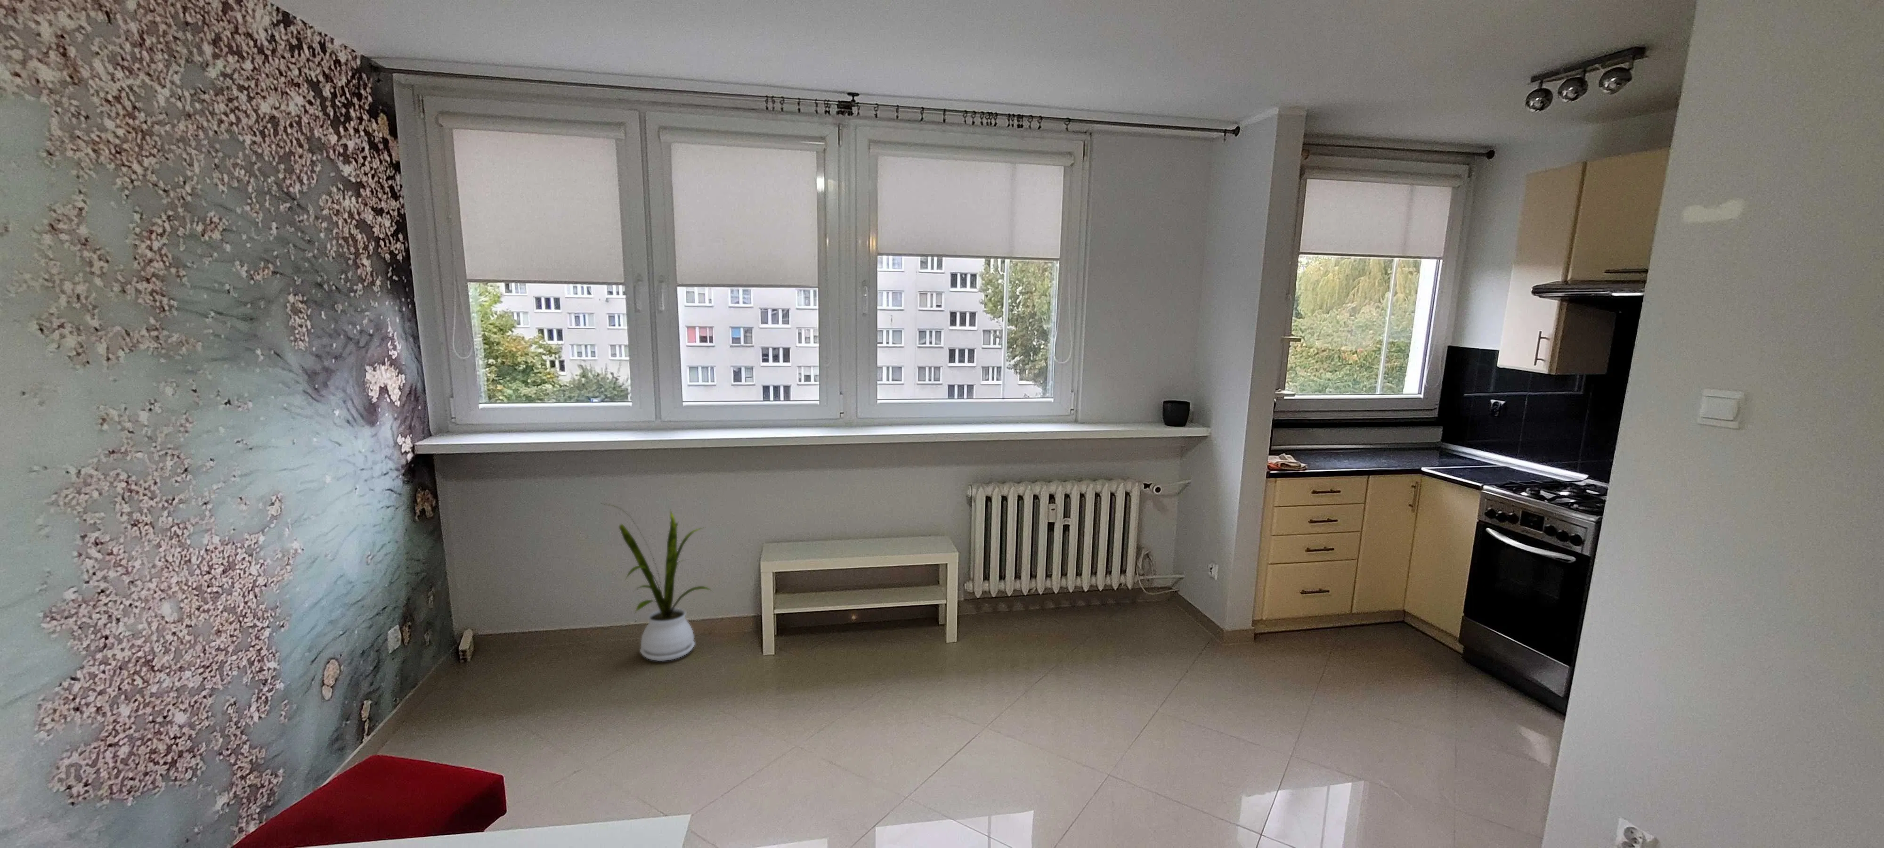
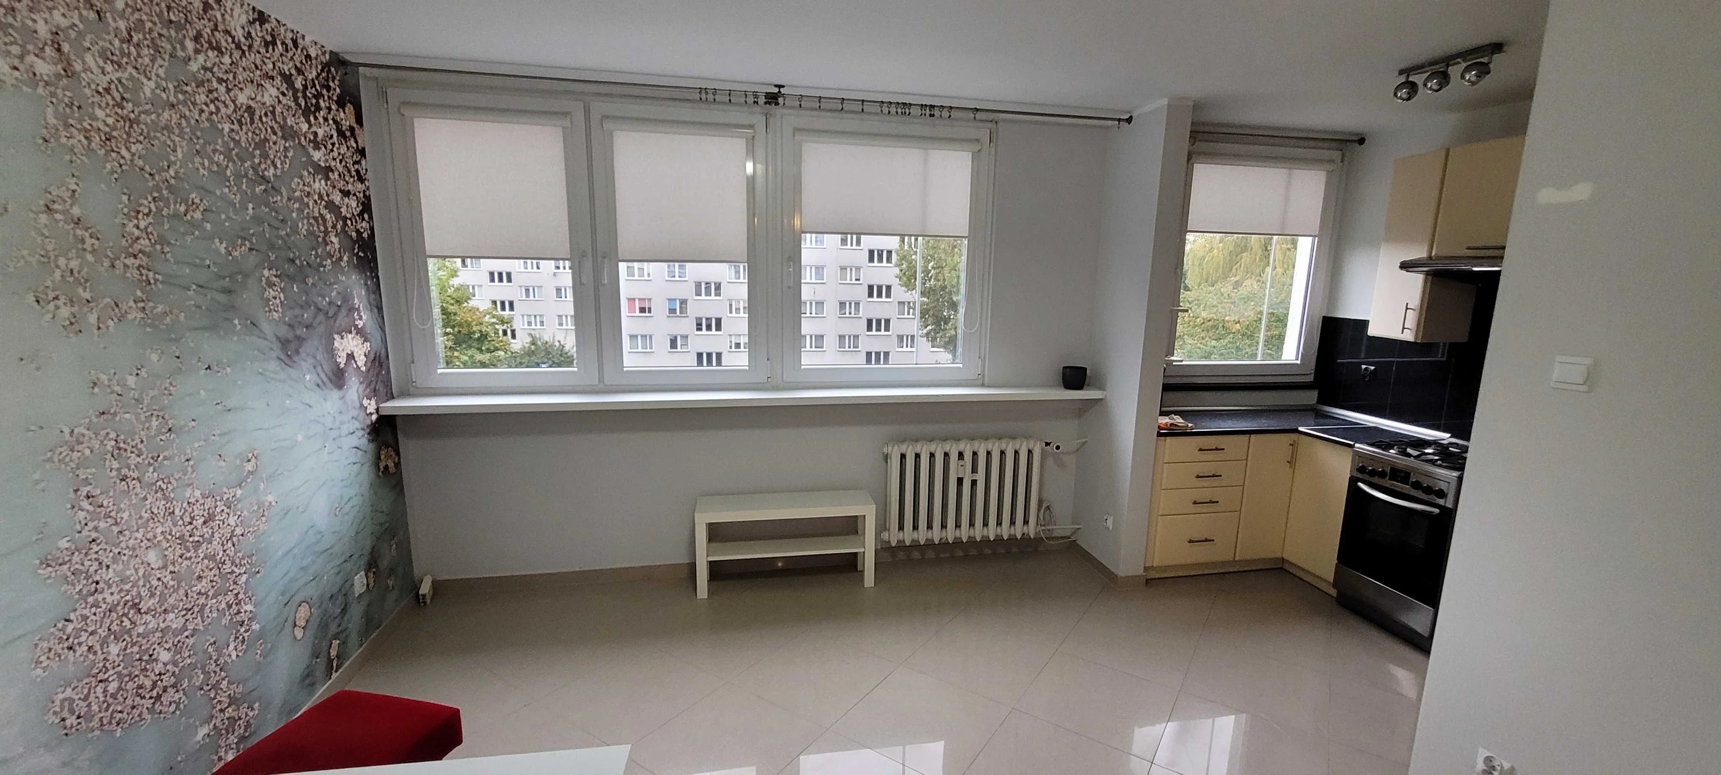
- house plant (658, 577)
